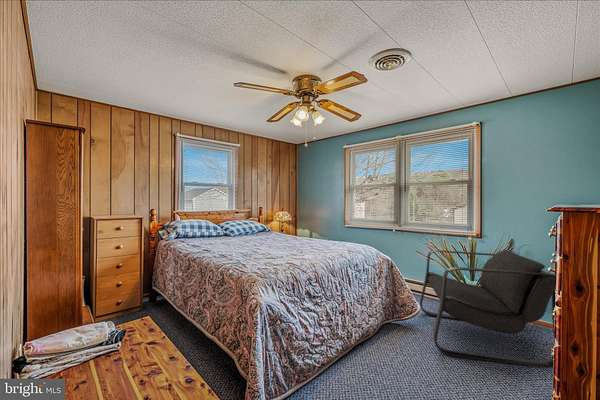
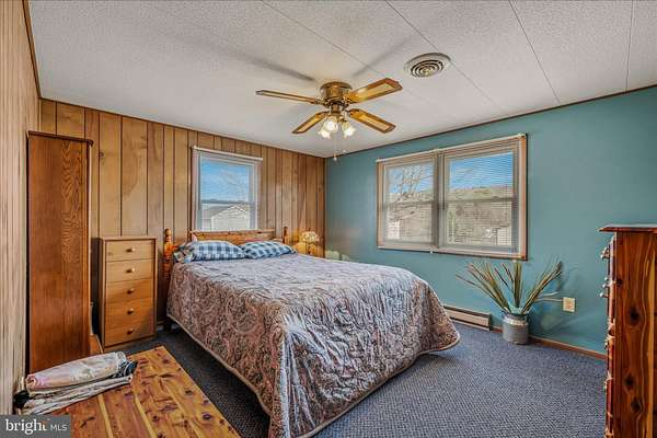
- armchair (477, 294)
